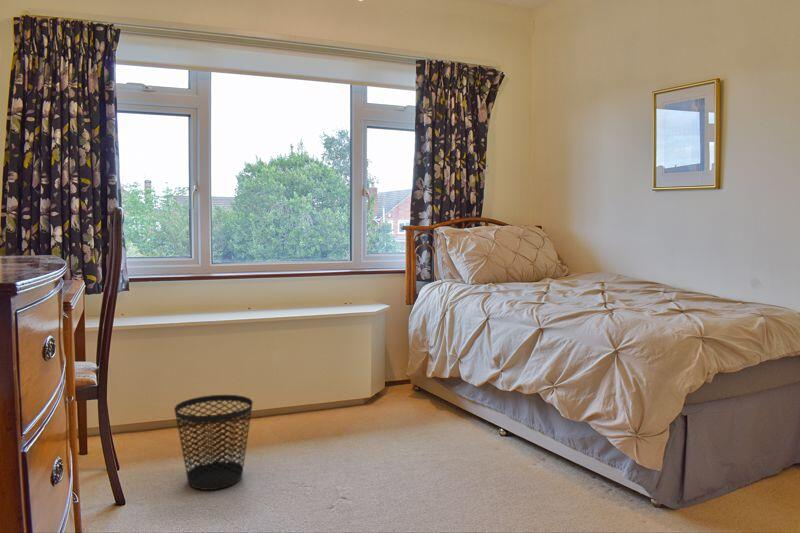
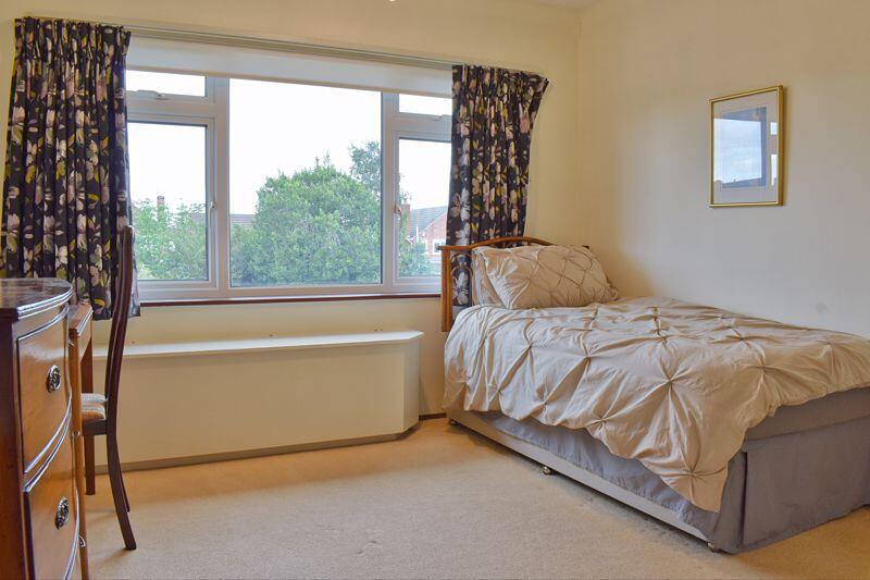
- wastebasket (215, 441)
